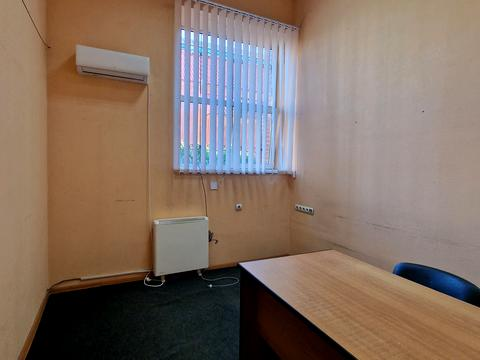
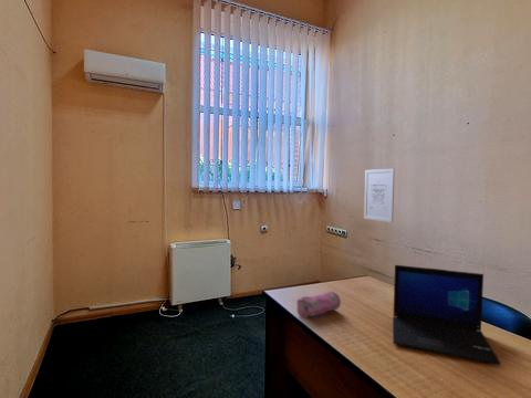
+ laptop (439, 307)
+ wall art (377, 195)
+ pencil case (317, 303)
